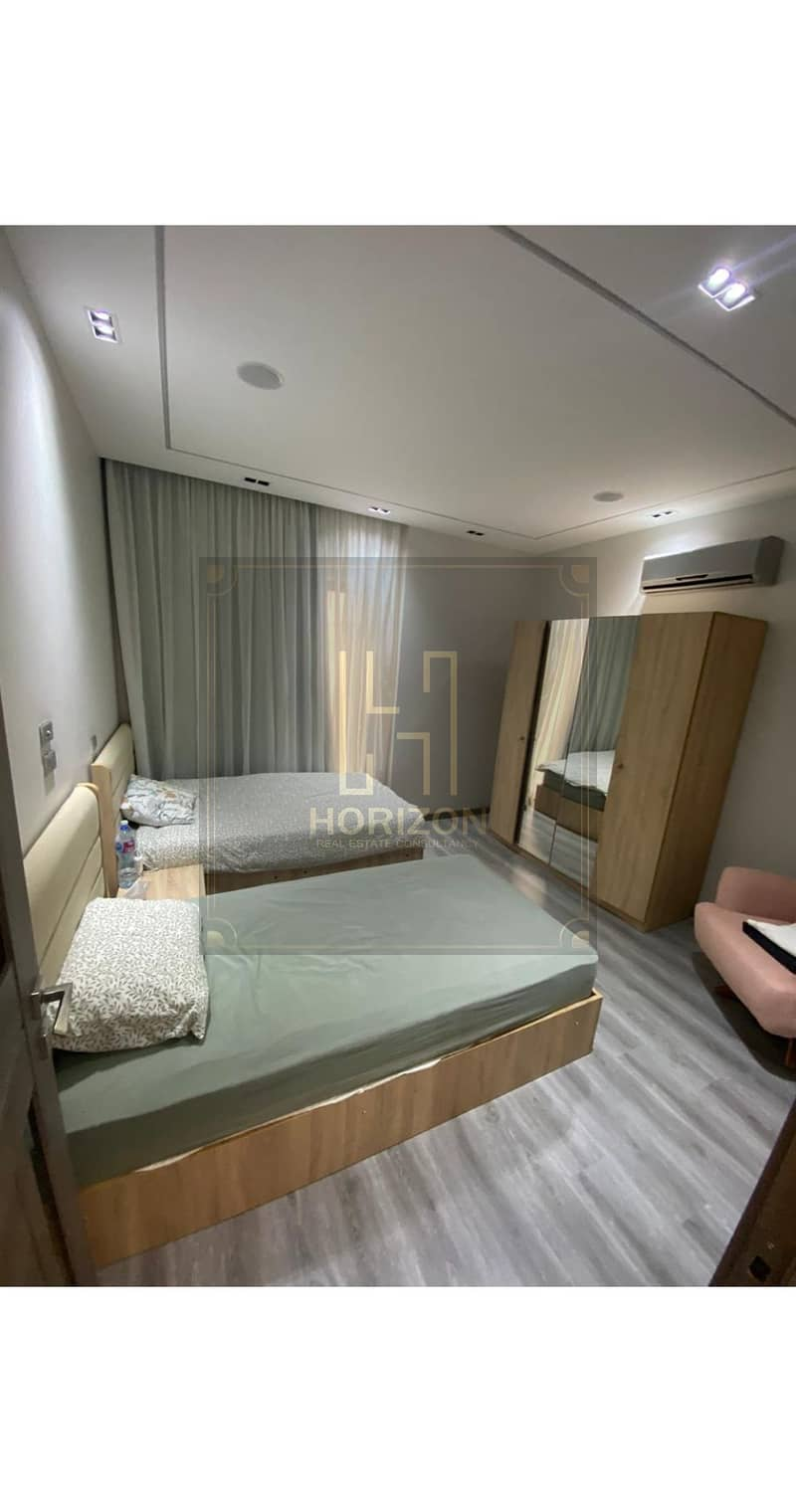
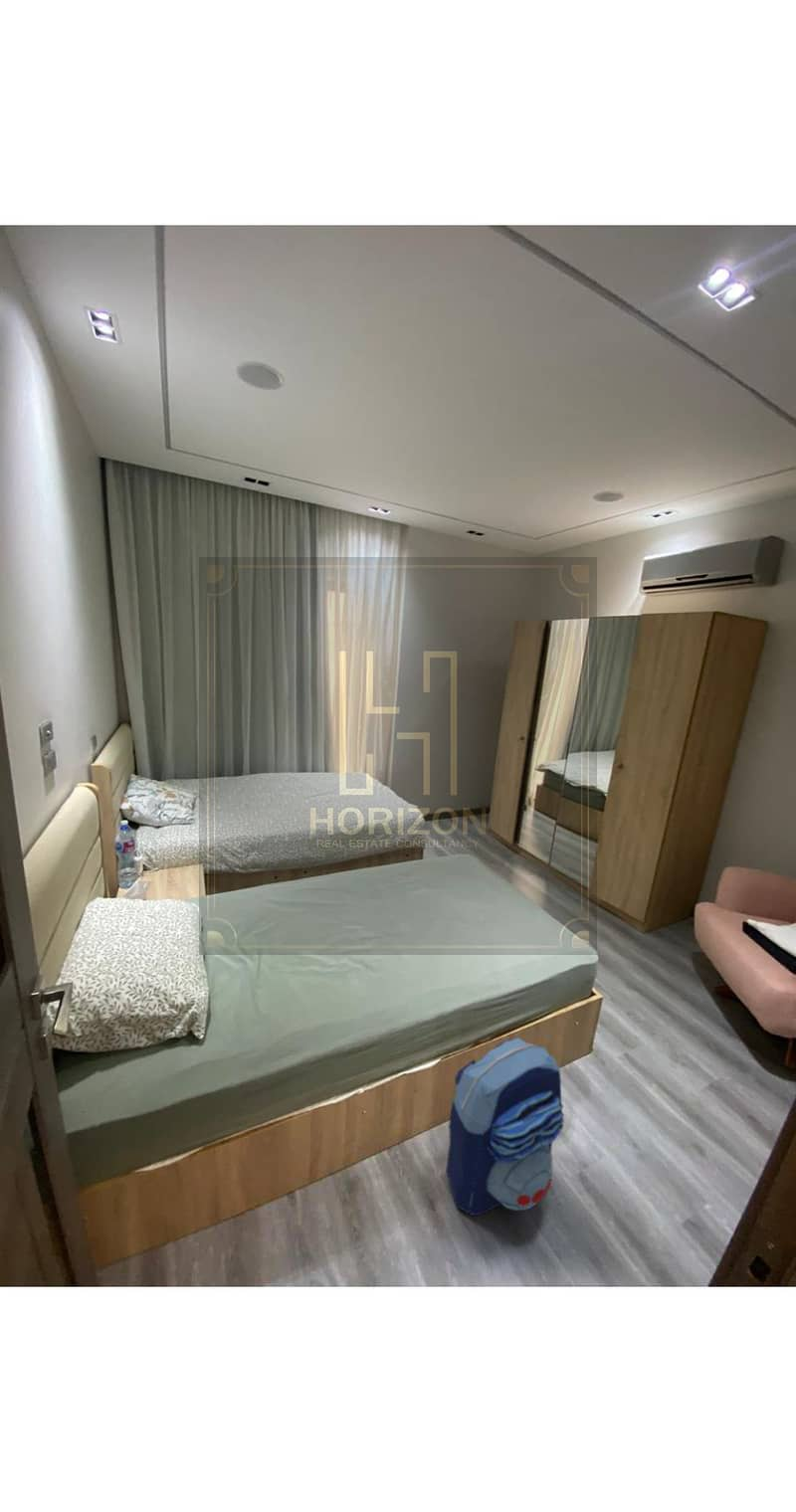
+ backpack (506, 1113)
